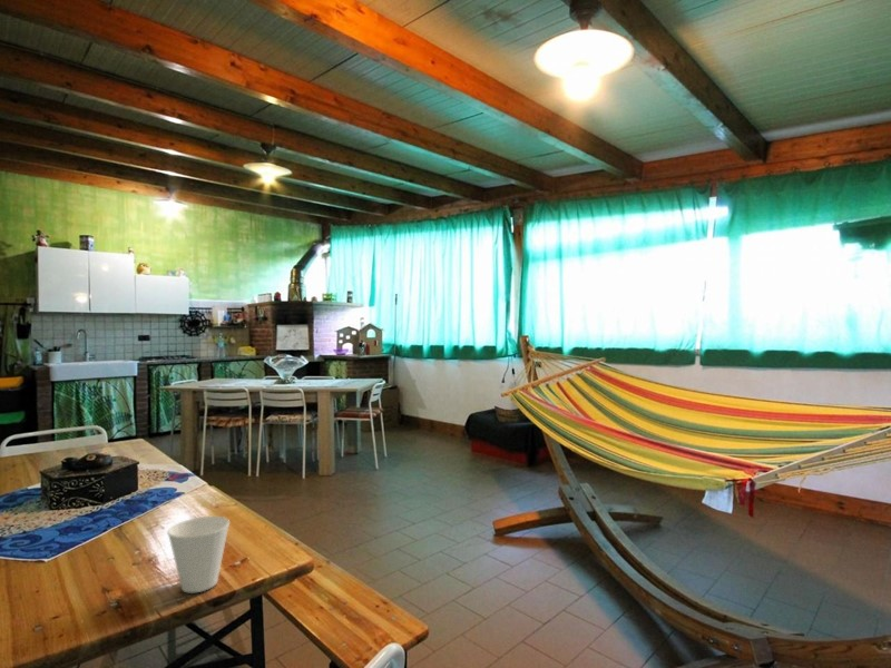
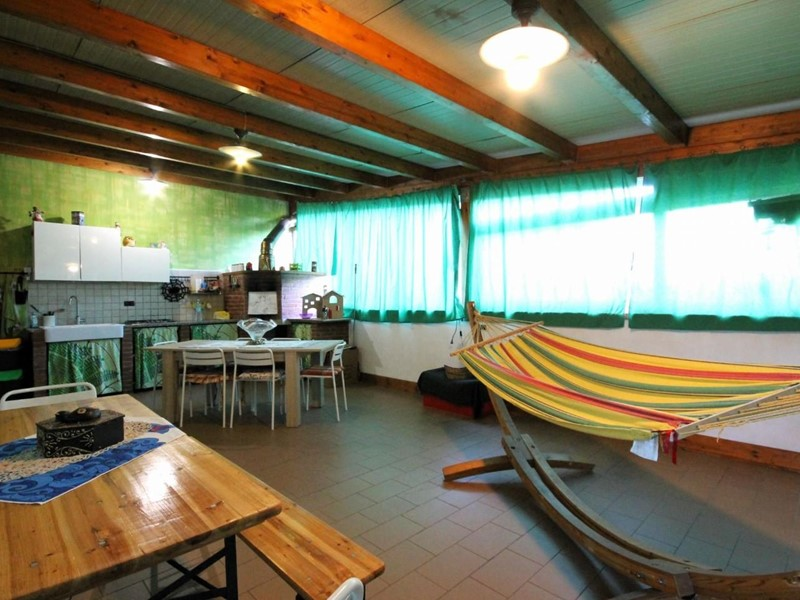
- cup (199, 554)
